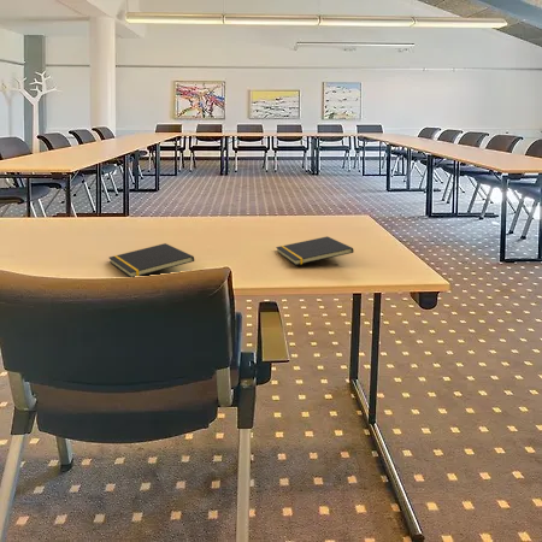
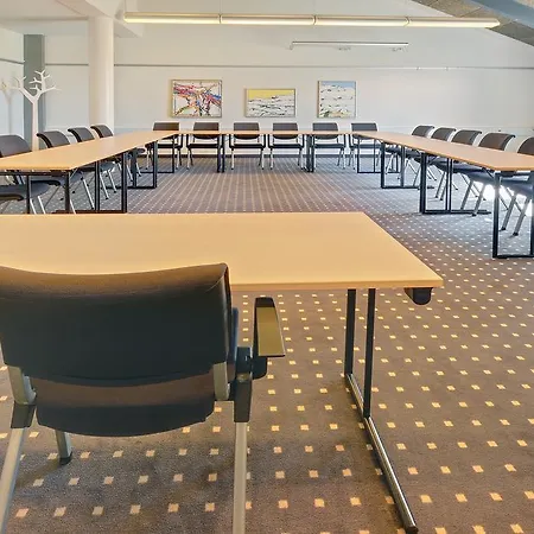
- notepad (149, 259)
- notepad (312, 249)
